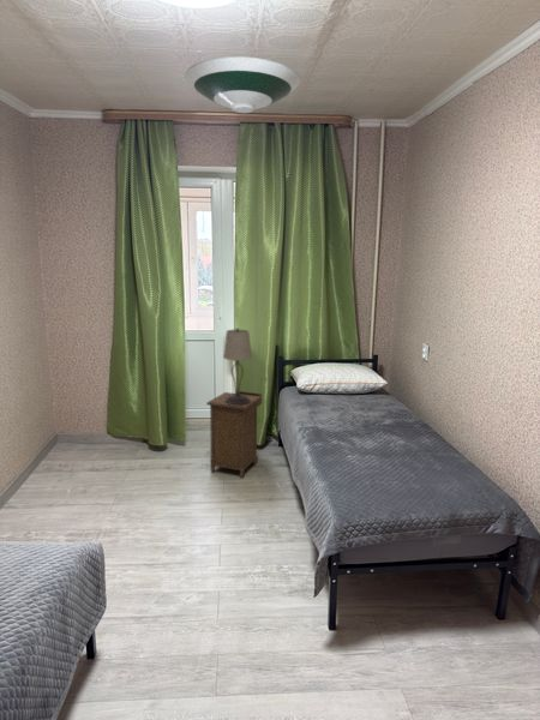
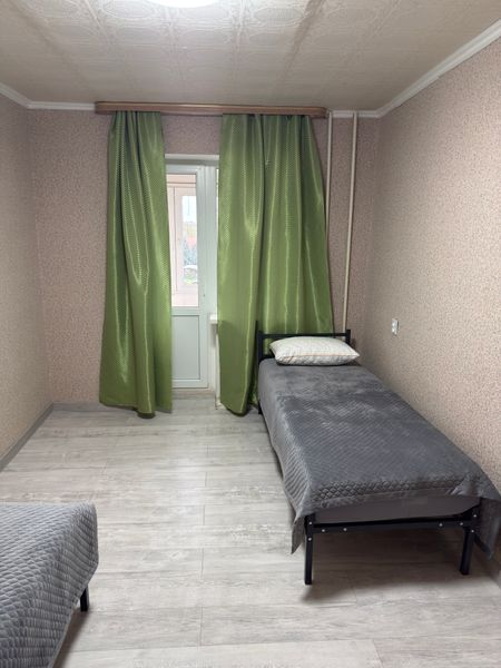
- nightstand (238, 431)
- table lamp (238, 365)
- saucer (242, 95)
